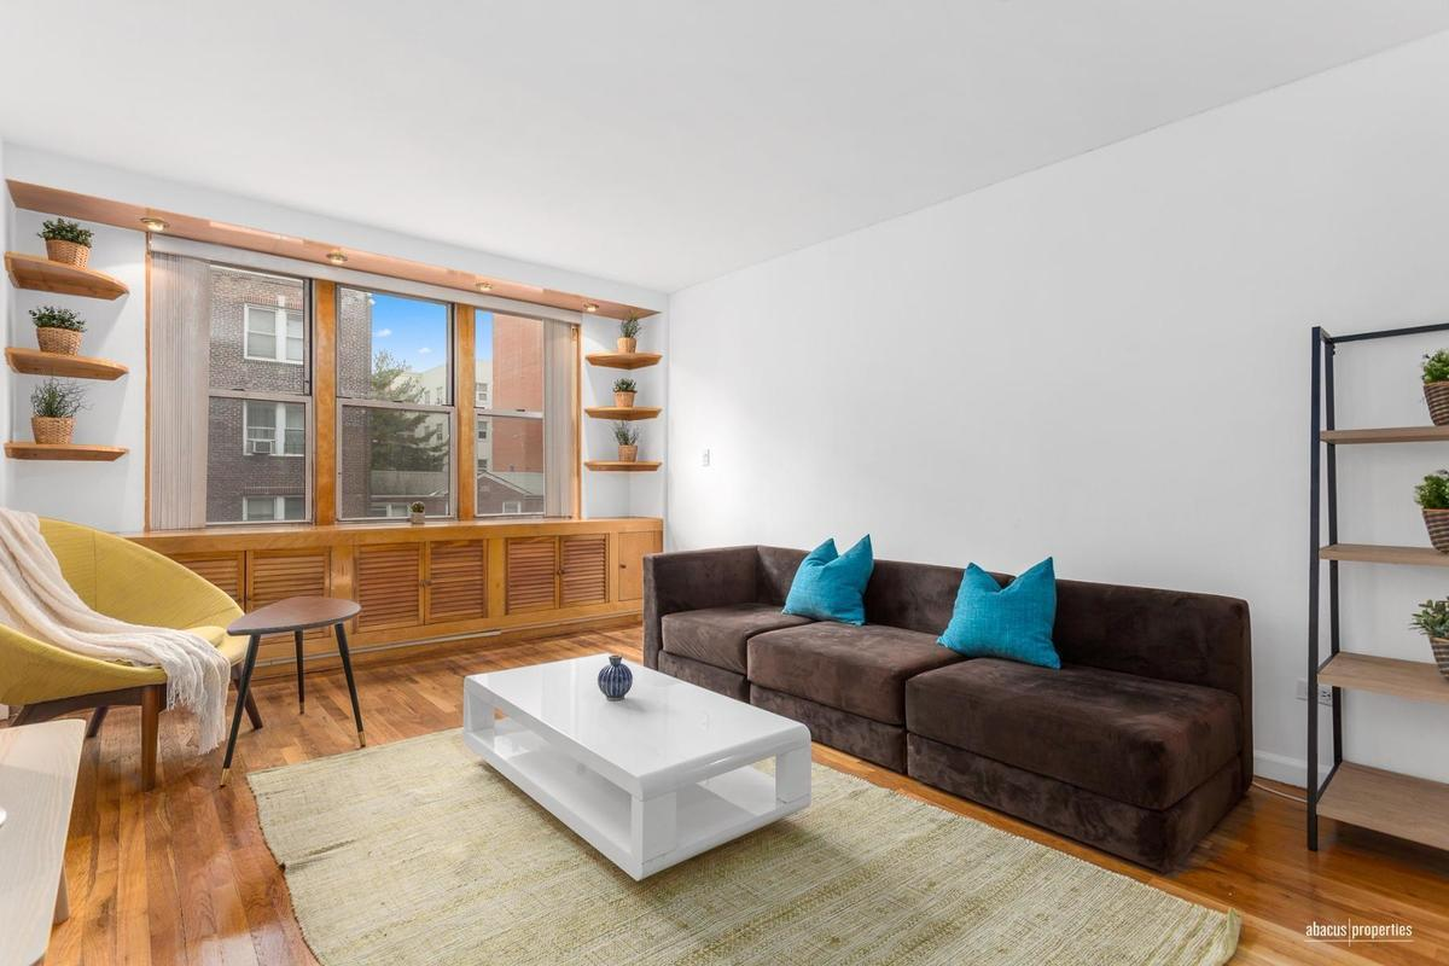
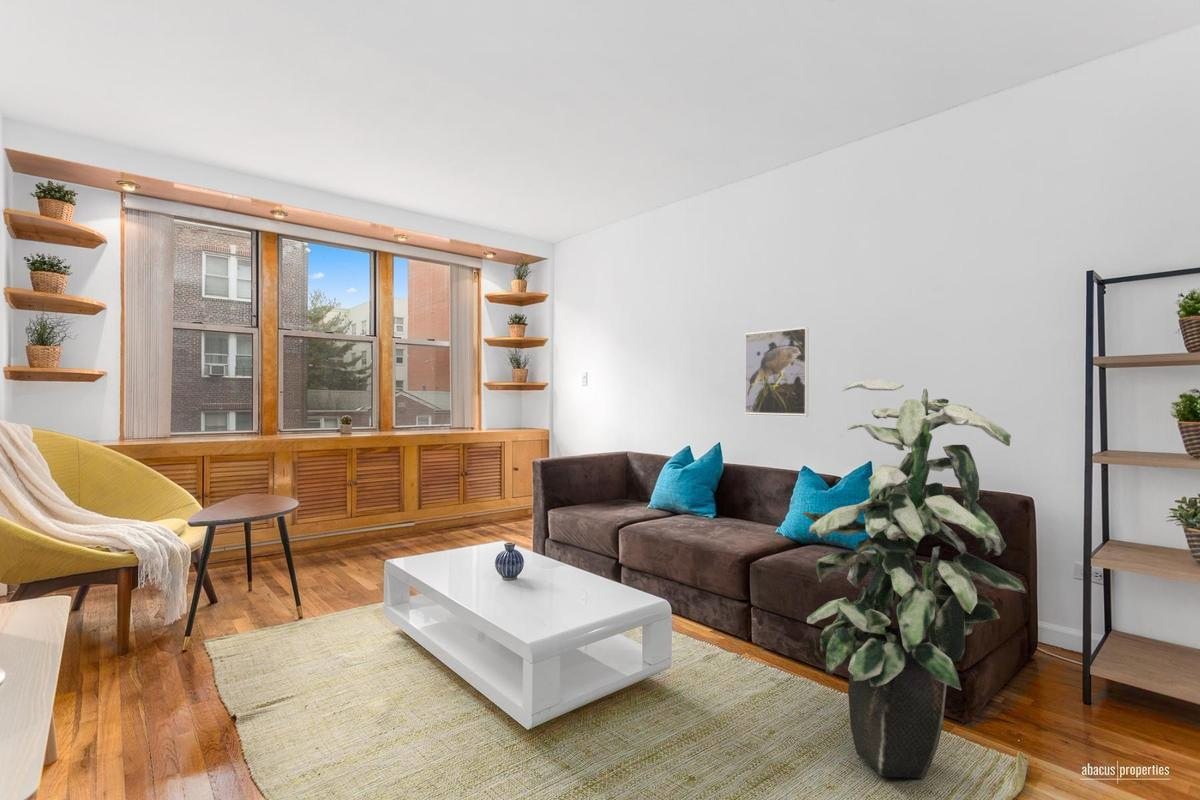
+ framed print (775, 373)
+ indoor plant (897, 568)
